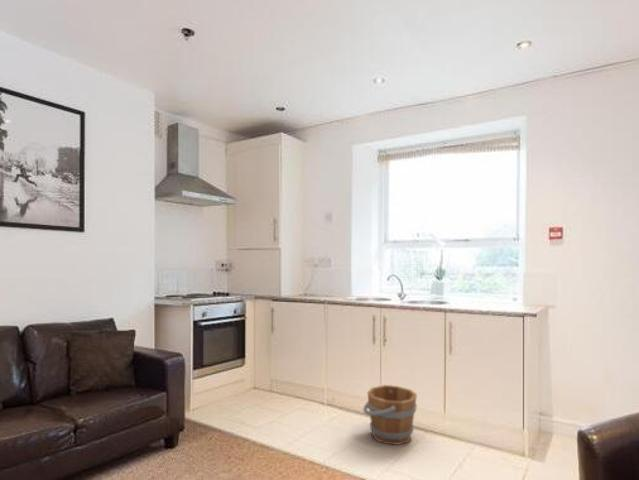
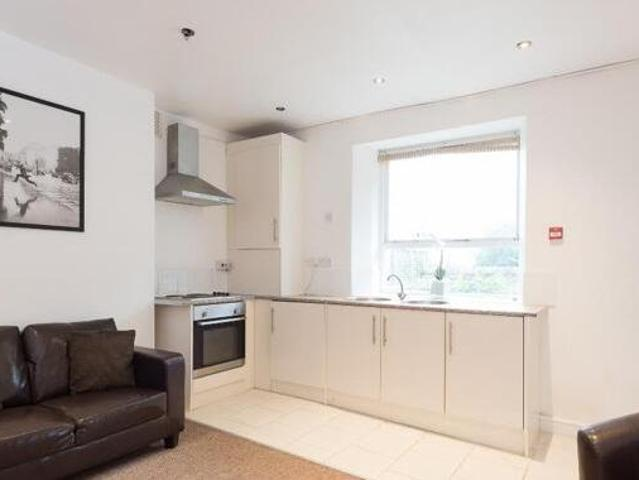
- bucket (389, 414)
